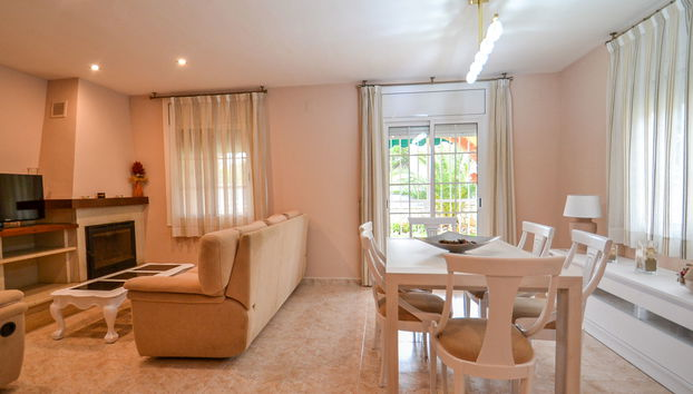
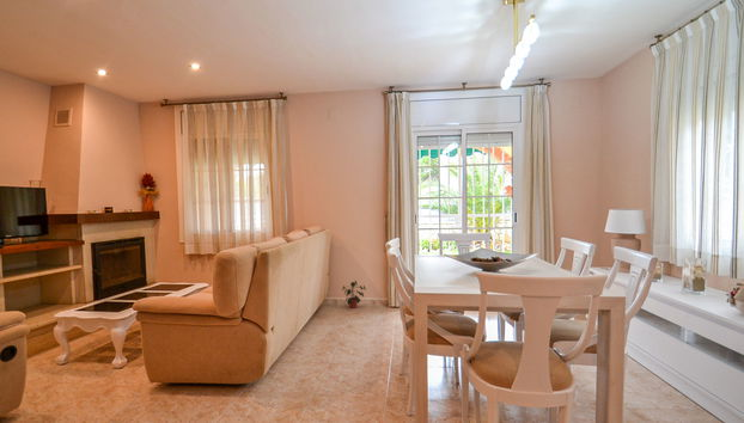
+ potted plant (353, 294)
